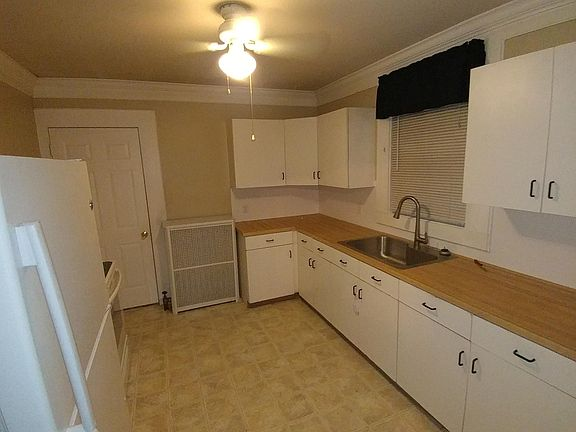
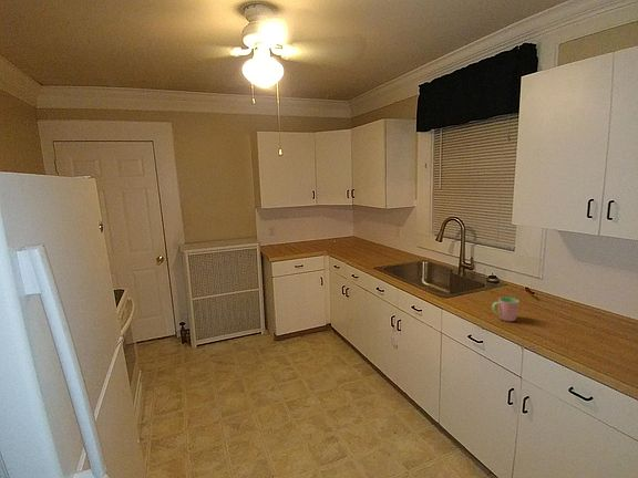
+ cup (504, 309)
